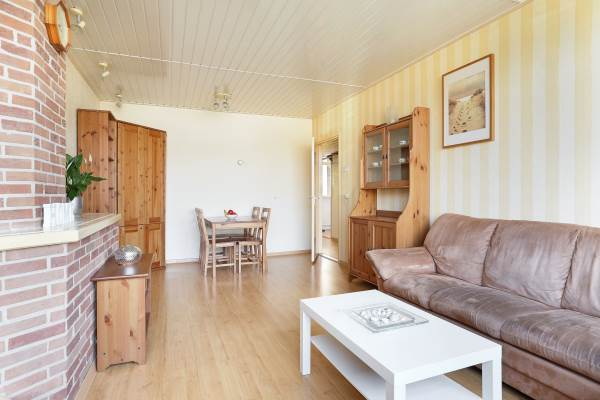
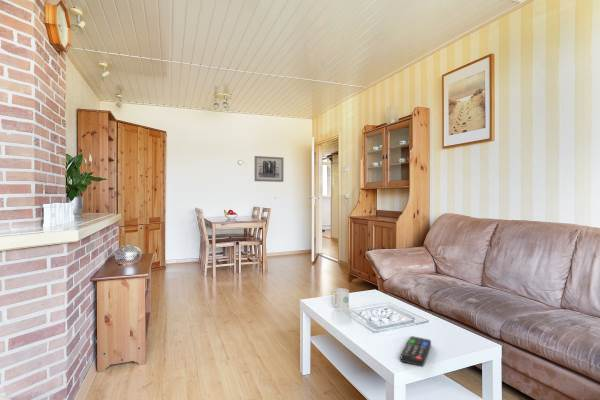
+ wall art (269, 169)
+ remote control (416, 349)
+ mug (339, 298)
